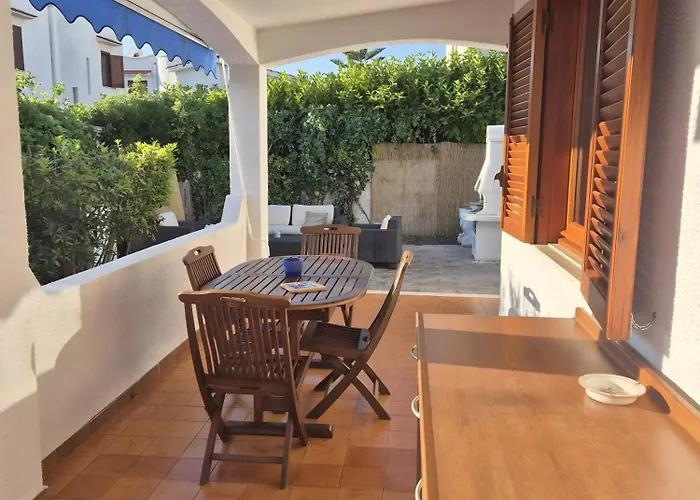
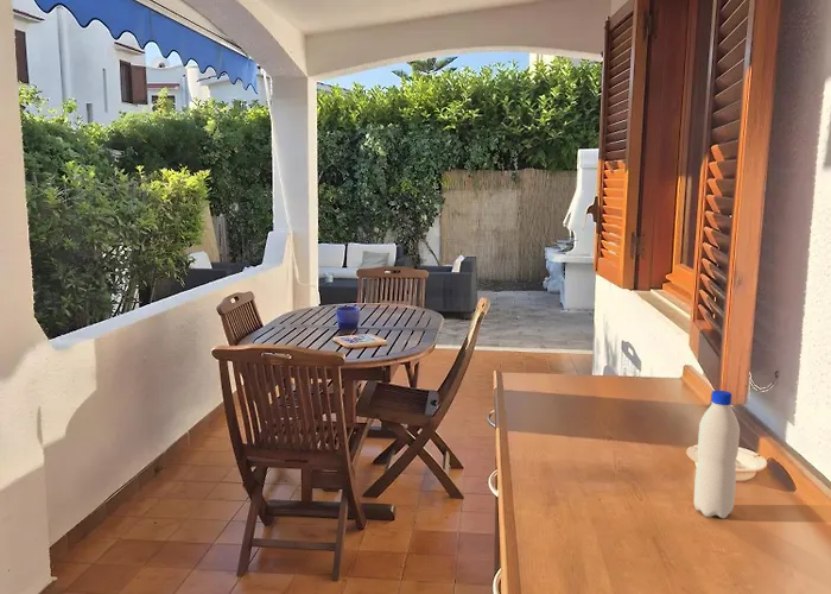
+ water bottle (717, 453)
